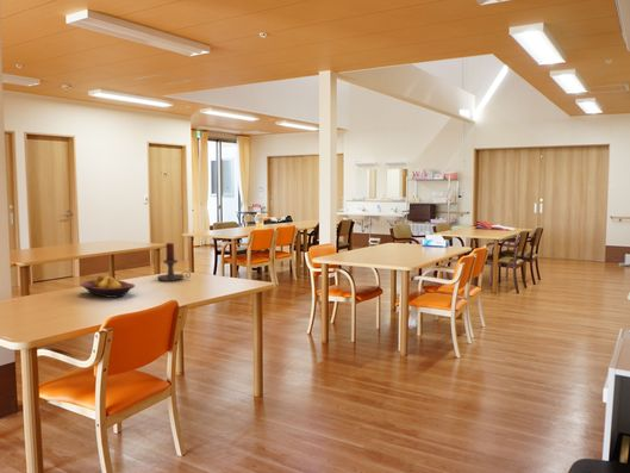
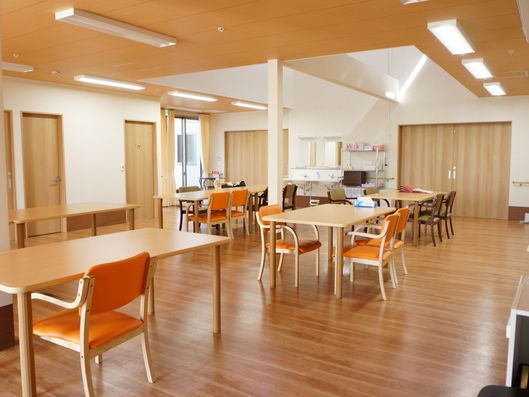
- fruit bowl (107, 285)
- candle holder (174, 261)
